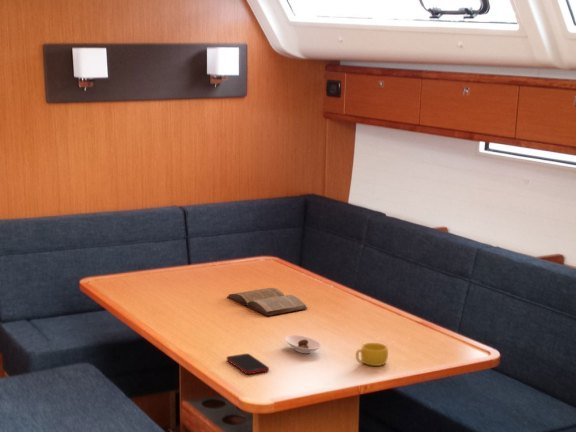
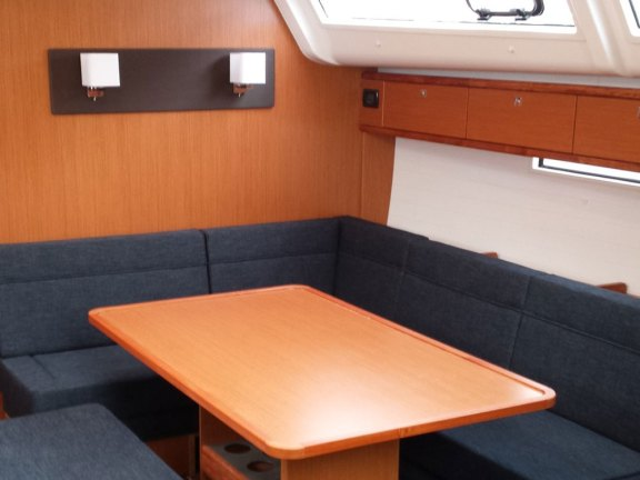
- book (266, 298)
- cup (370, 355)
- saucer (302, 345)
- cell phone (247, 363)
